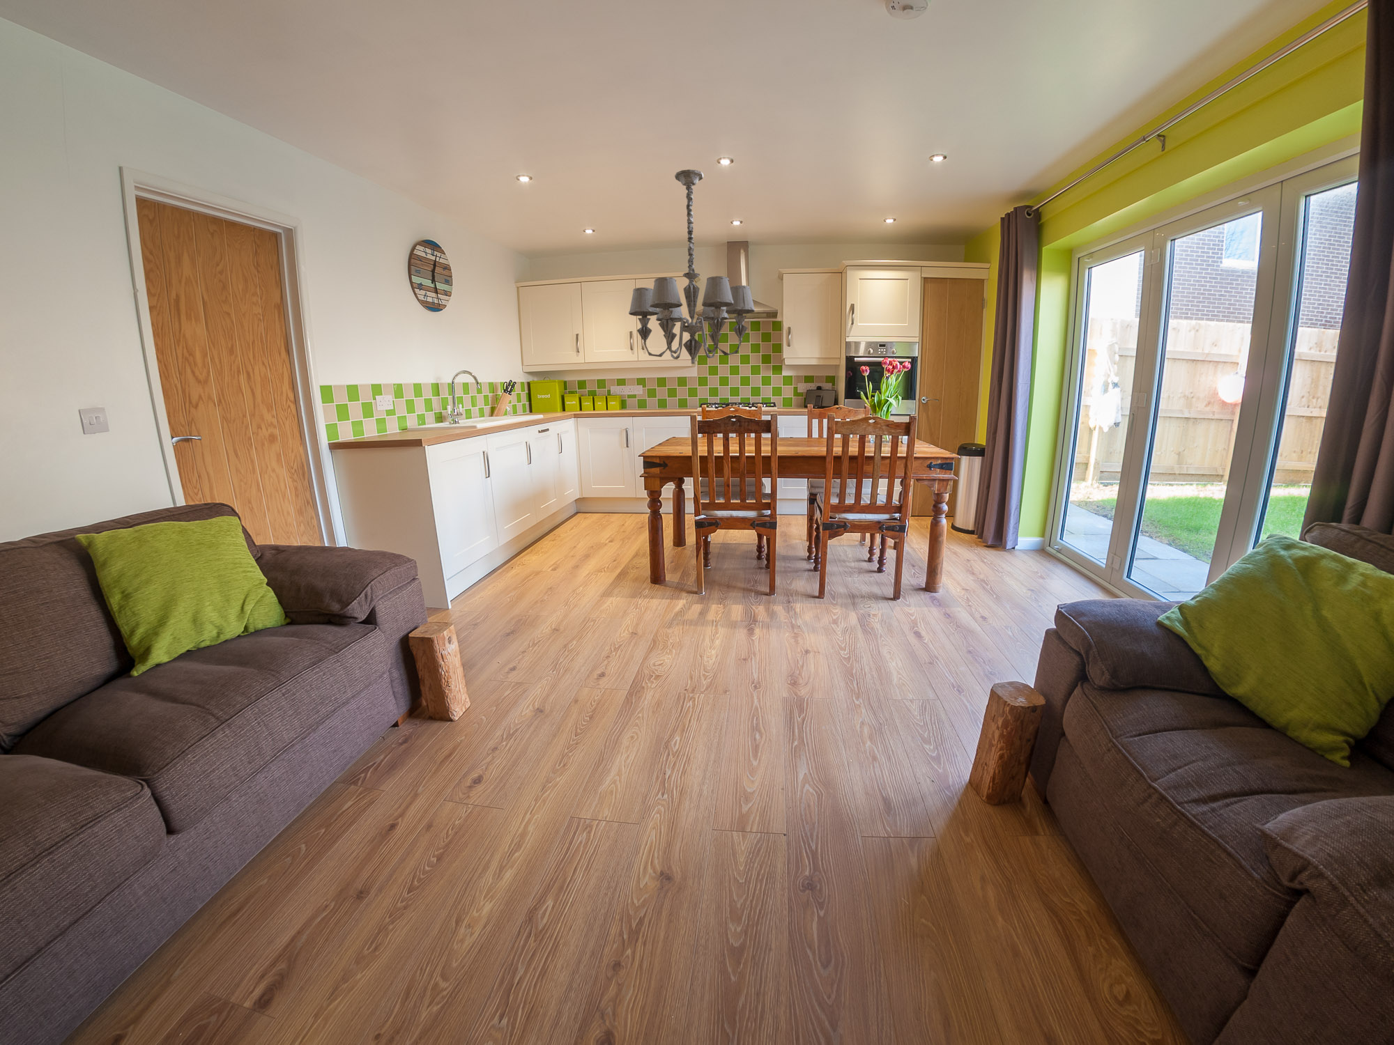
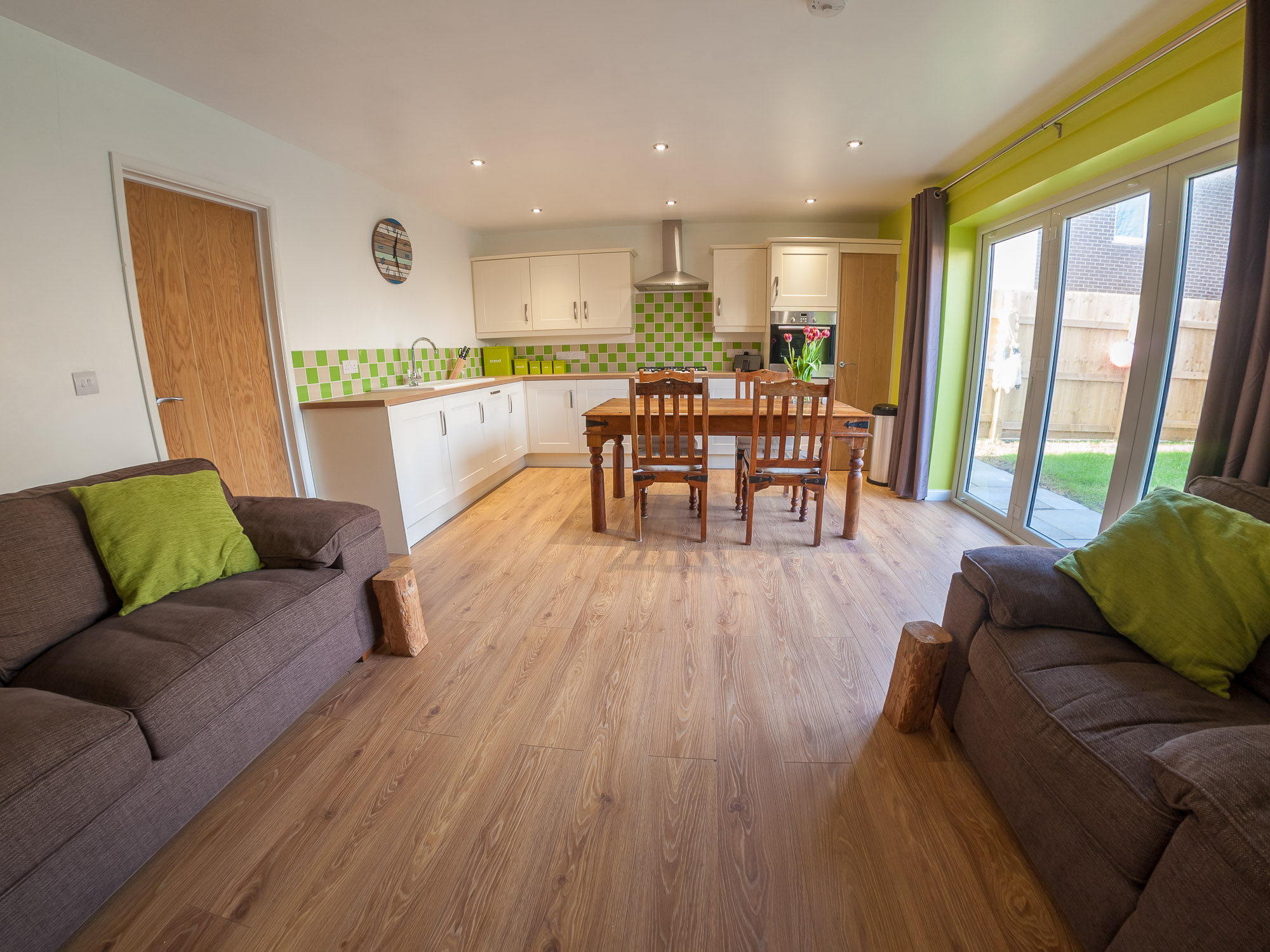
- chandelier (690, 272)
